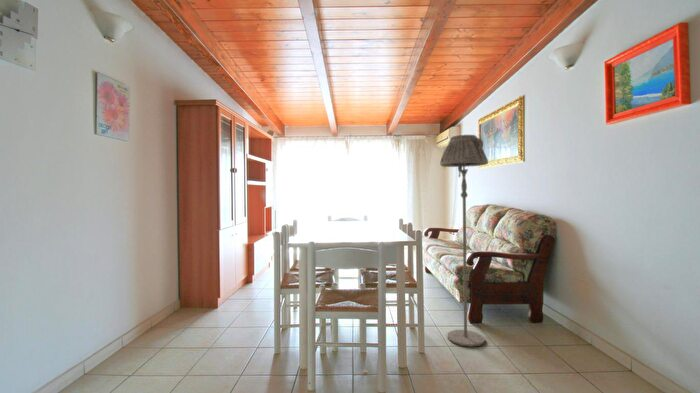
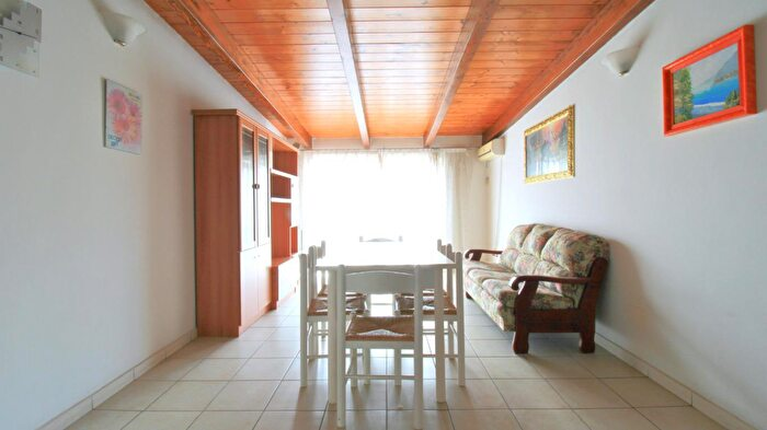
- floor lamp (464, 237)
